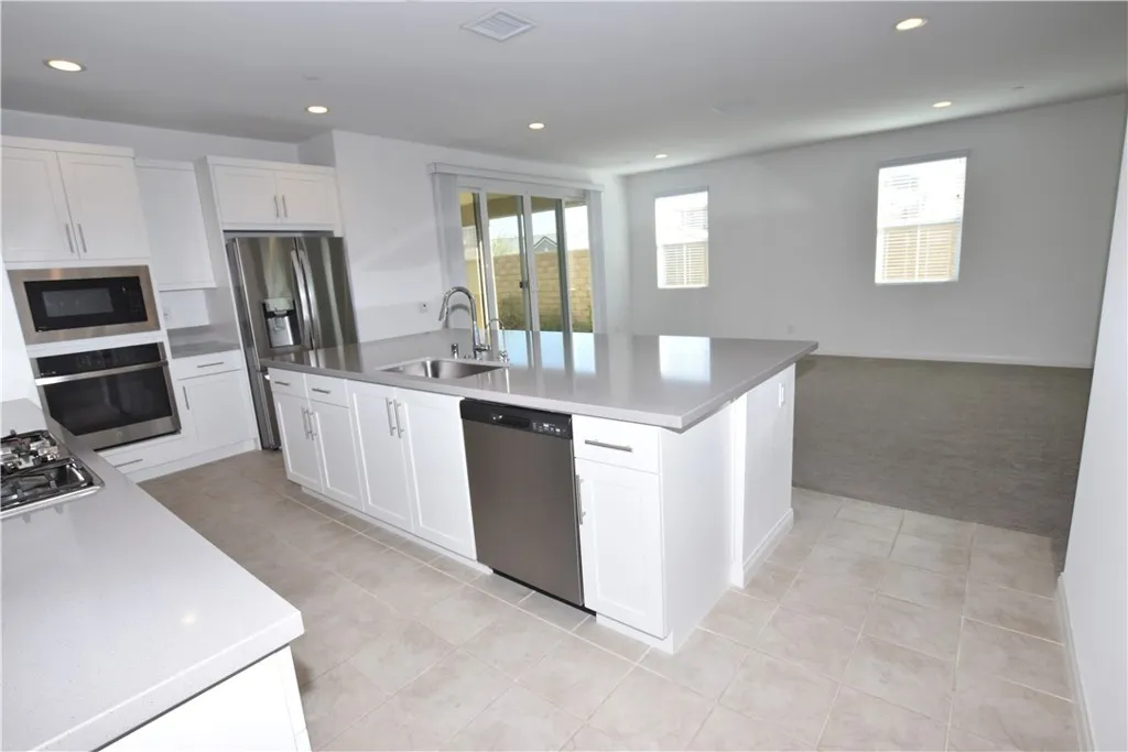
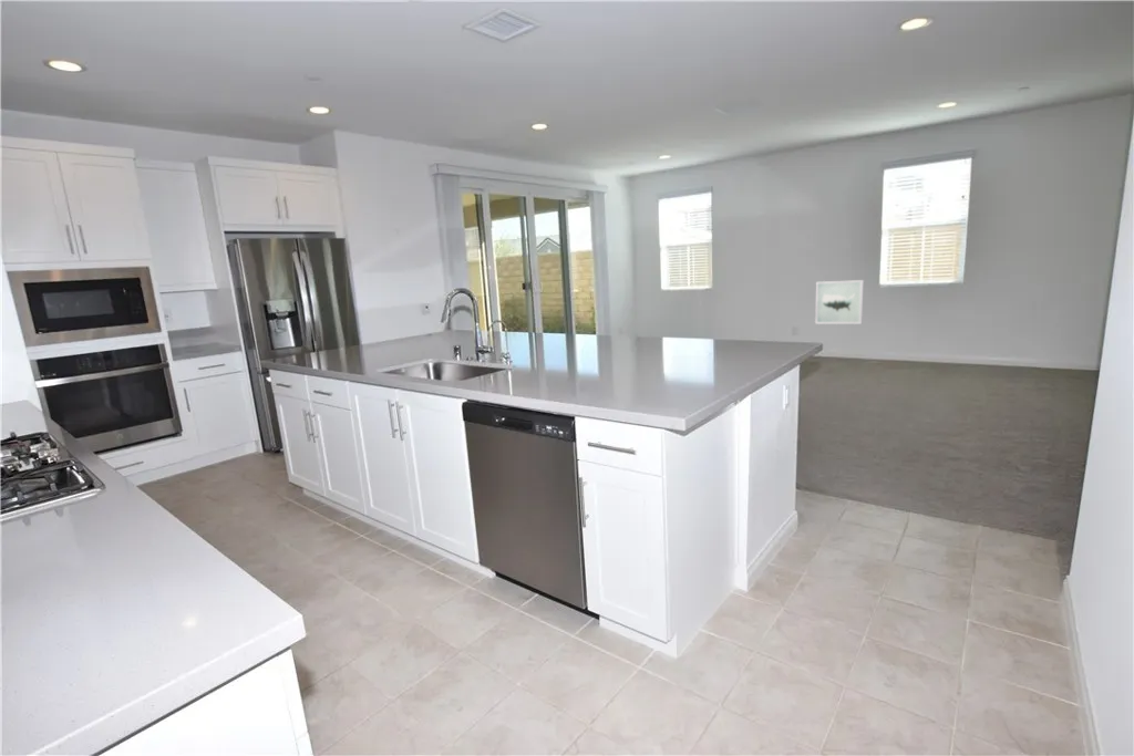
+ wall art (838, 302)
